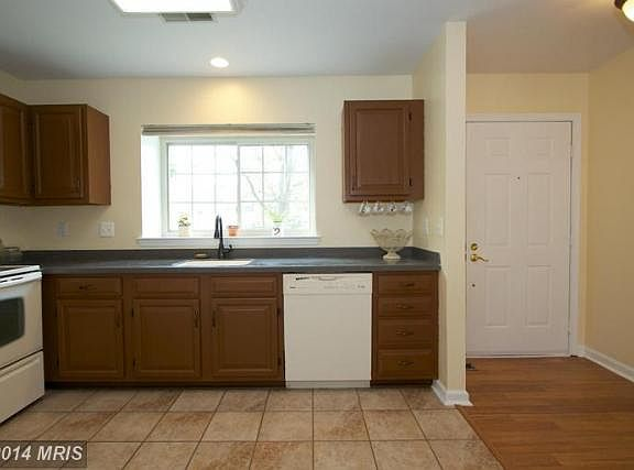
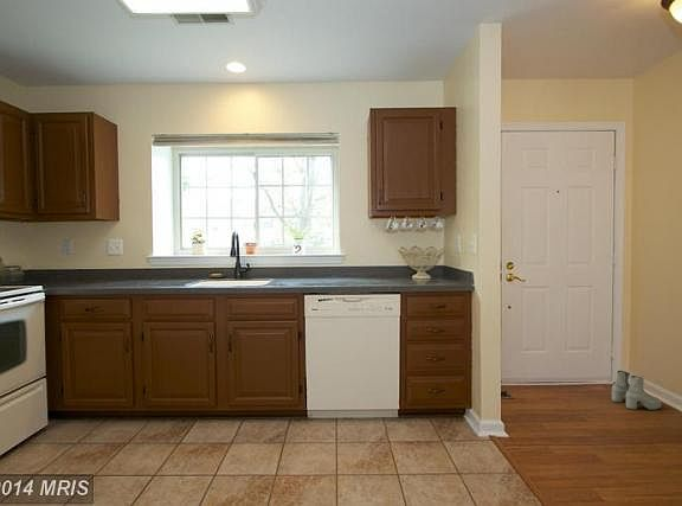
+ boots (635, 389)
